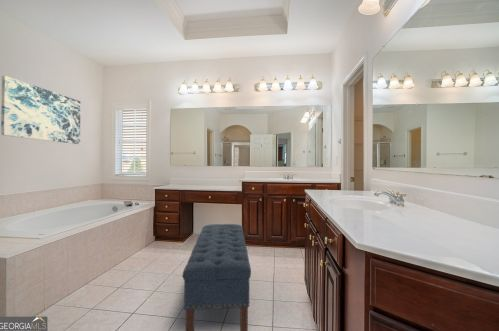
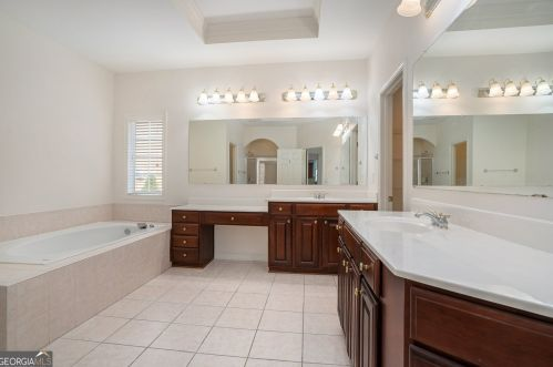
- wall art (47, 115)
- bench (220, 267)
